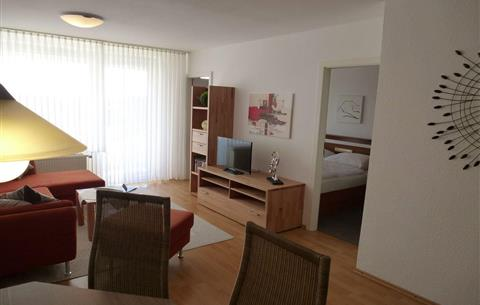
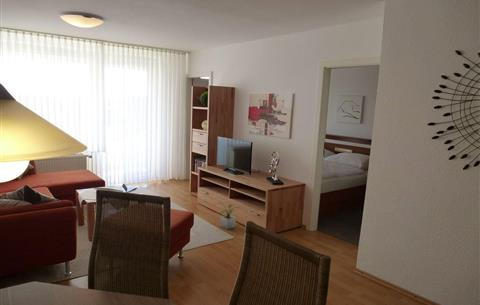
+ potted plant (227, 215)
